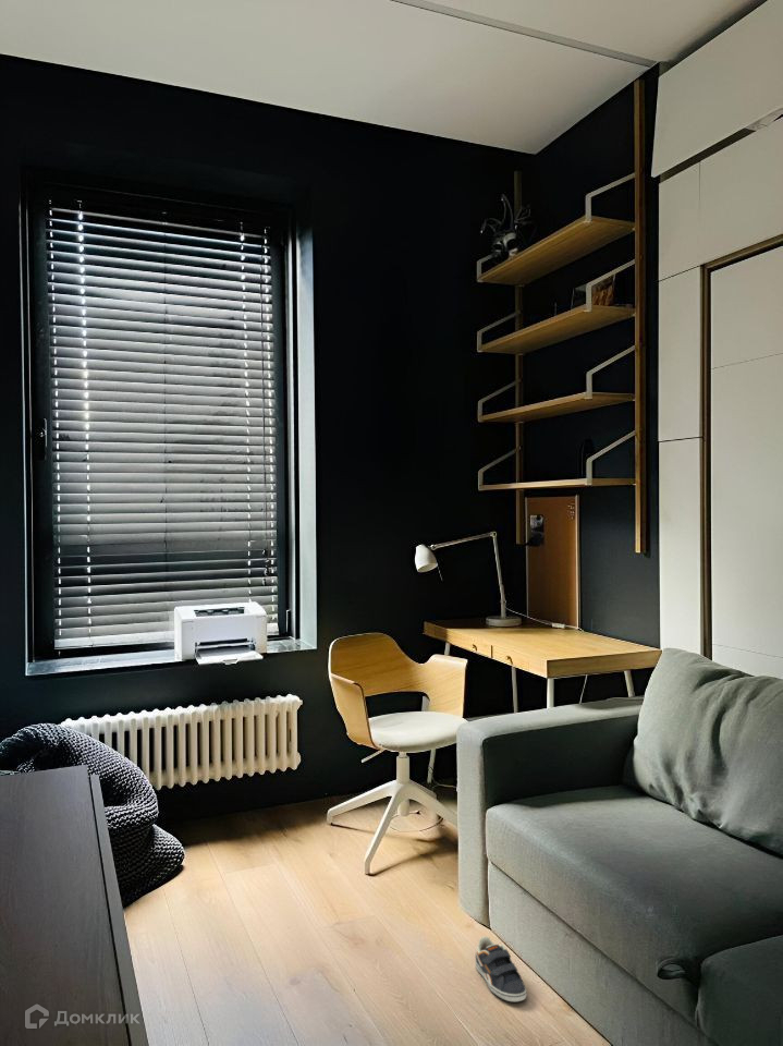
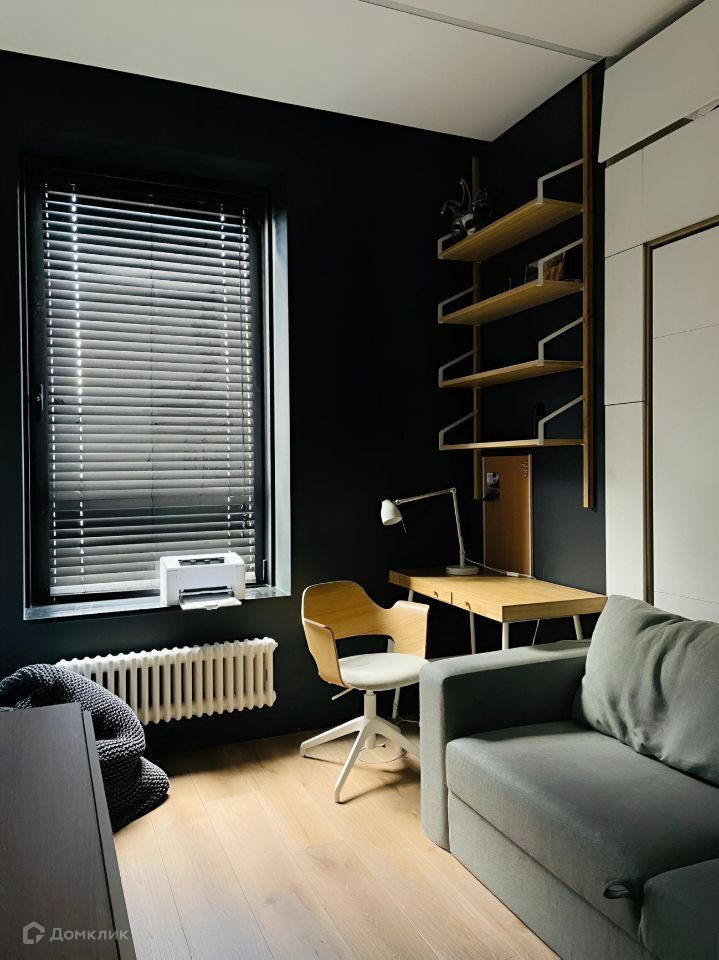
- sneaker (498, 966)
